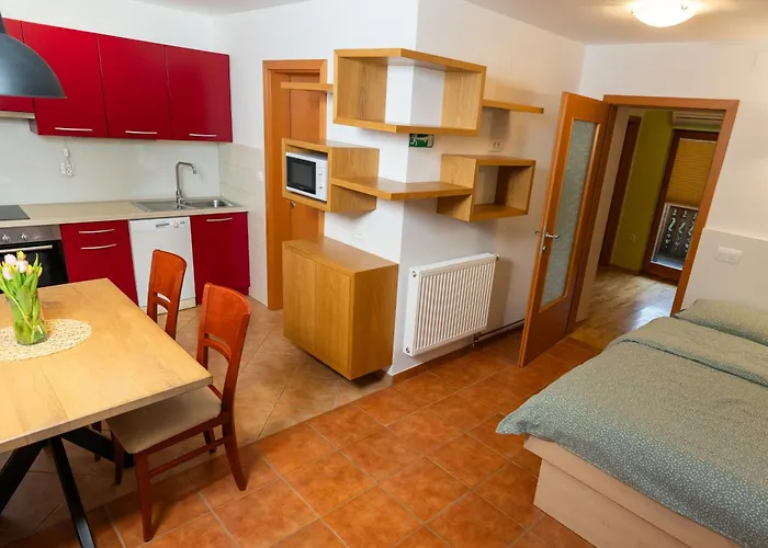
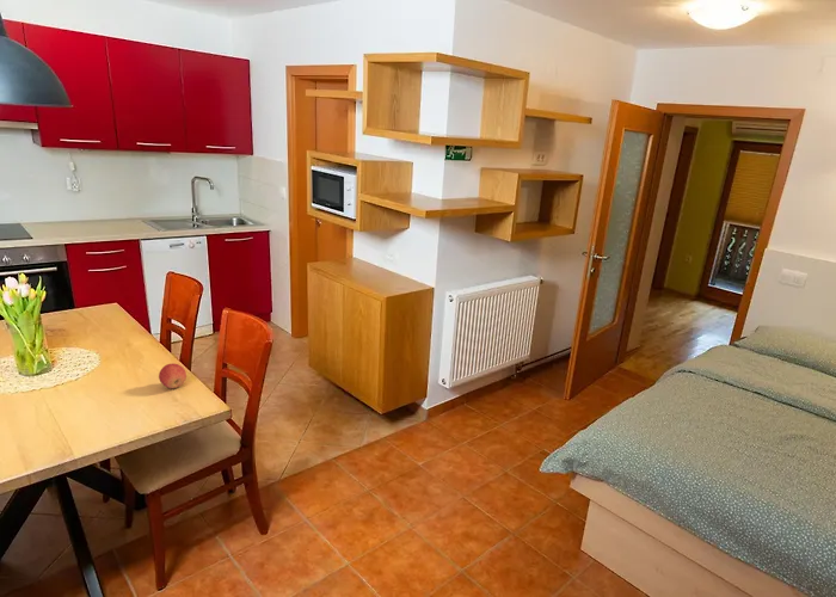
+ apple (172, 375)
